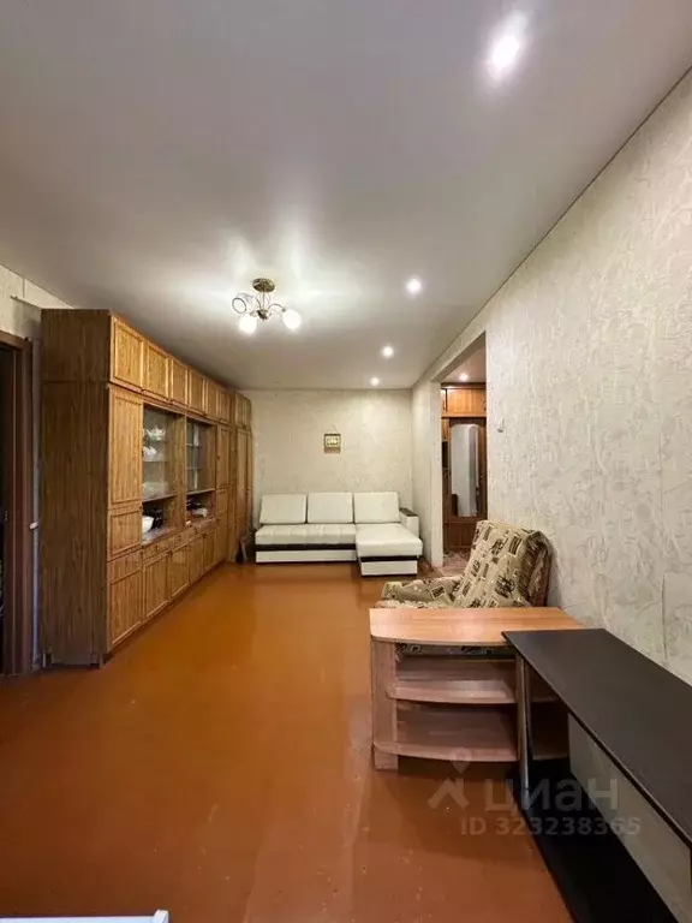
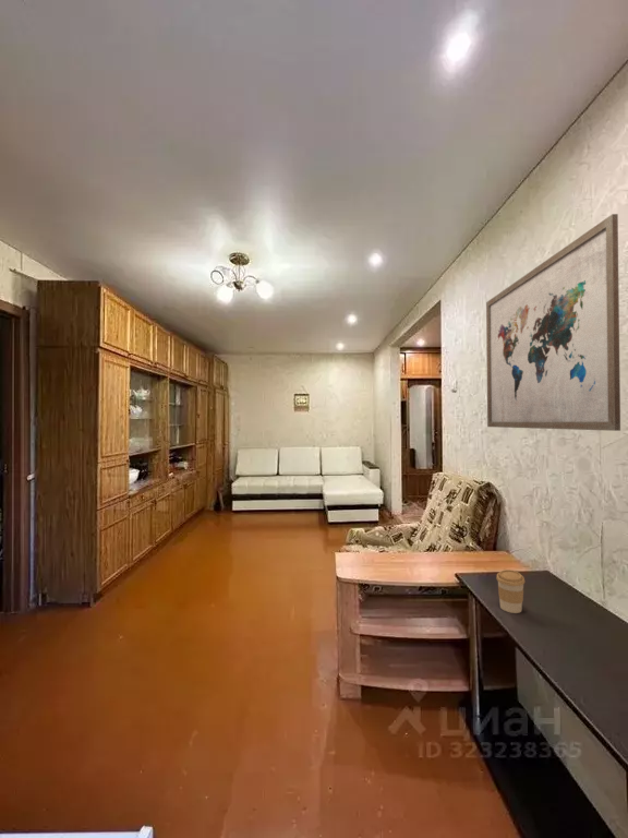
+ coffee cup (510, 590)
+ wall art (534, 348)
